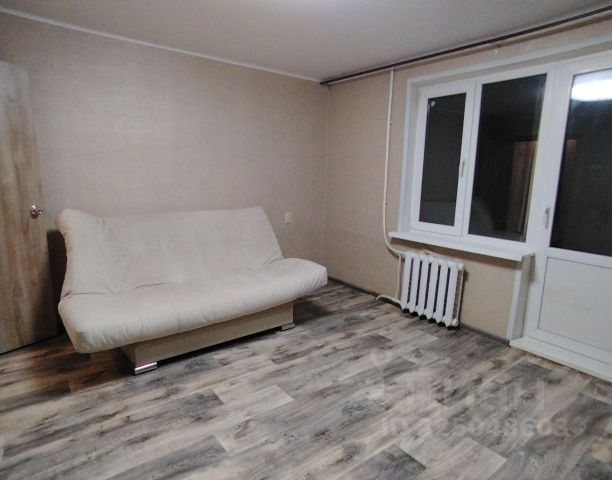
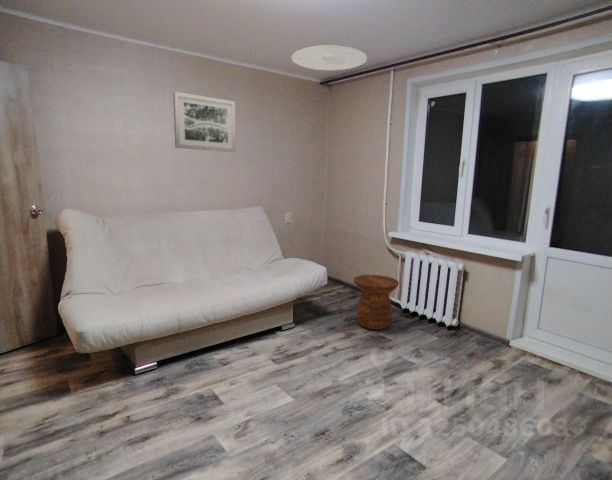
+ wall art (206, 123)
+ side table (374, 302)
+ ceiling light (329, 55)
